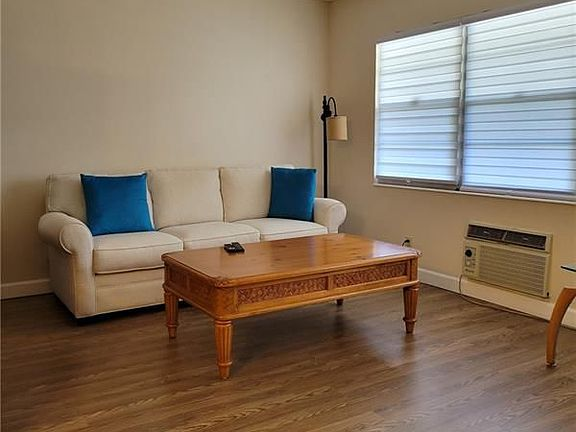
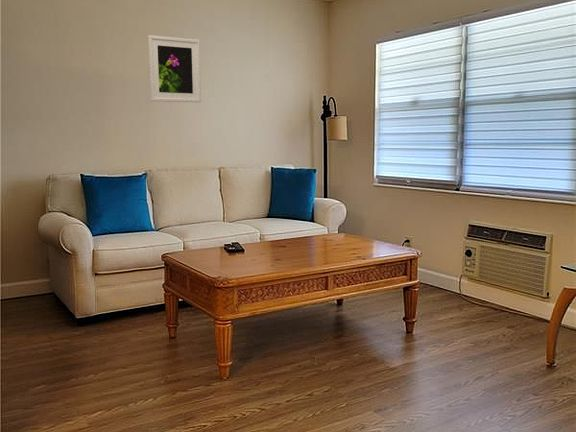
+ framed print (175, 70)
